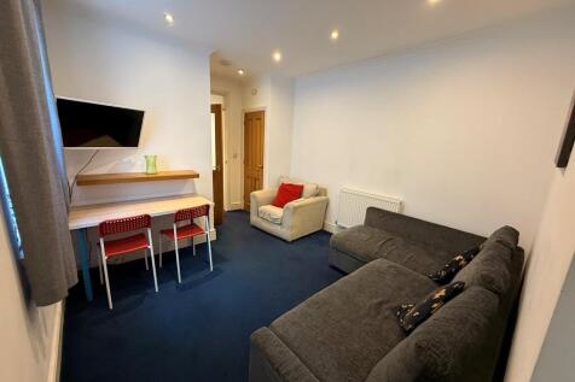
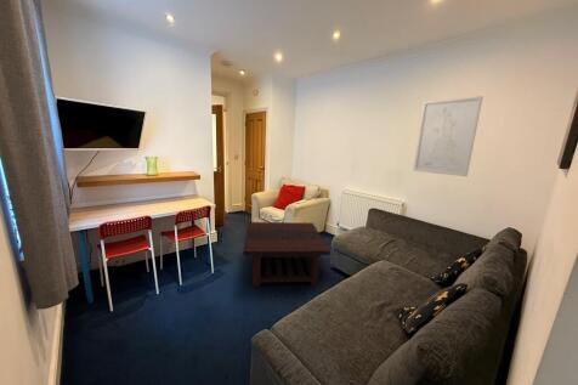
+ wall art (443, 137)
+ coffee table (283, 251)
